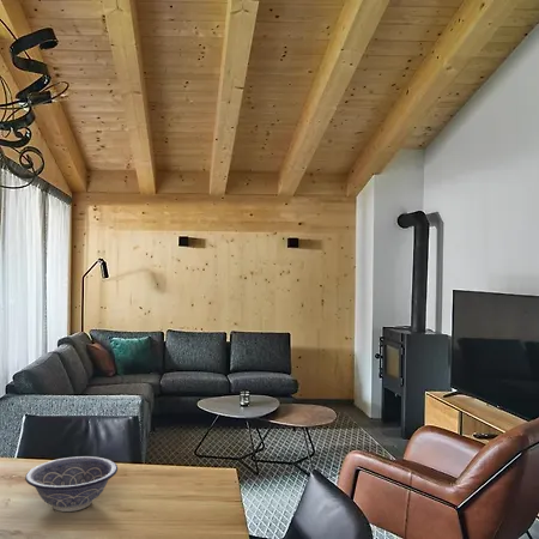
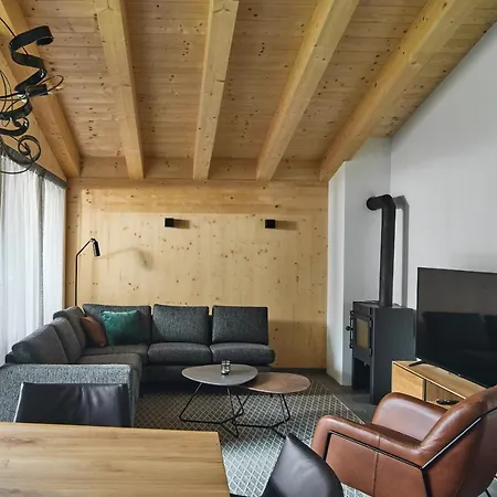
- decorative bowl (72, 486)
